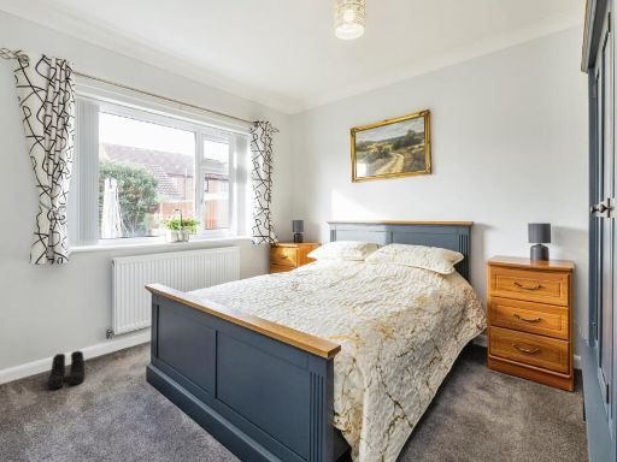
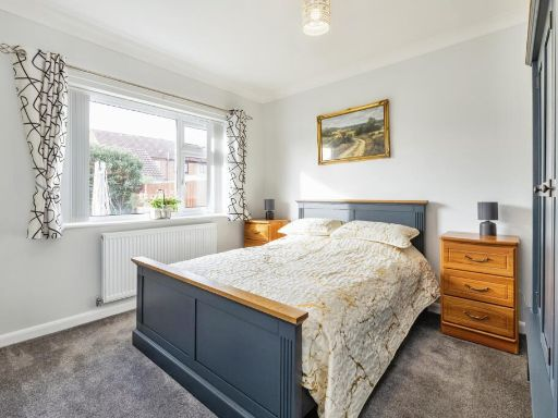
- boots (64, 367)
